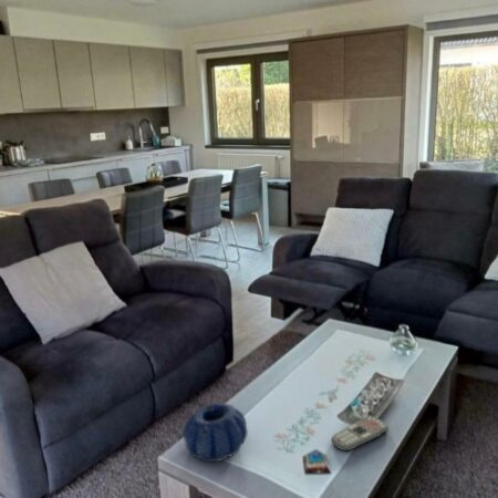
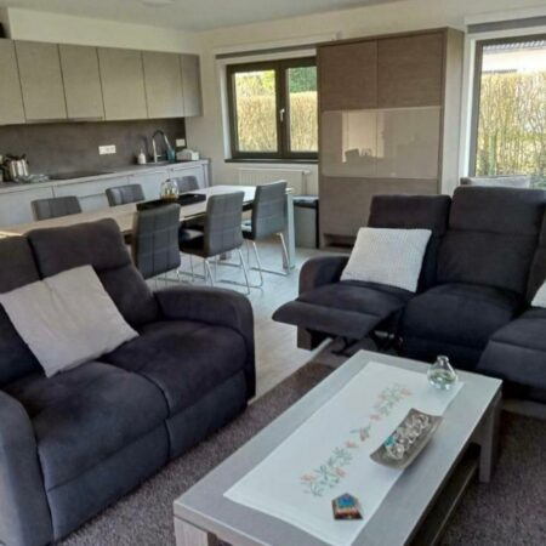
- decorative bowl (215, 429)
- remote control (359, 433)
